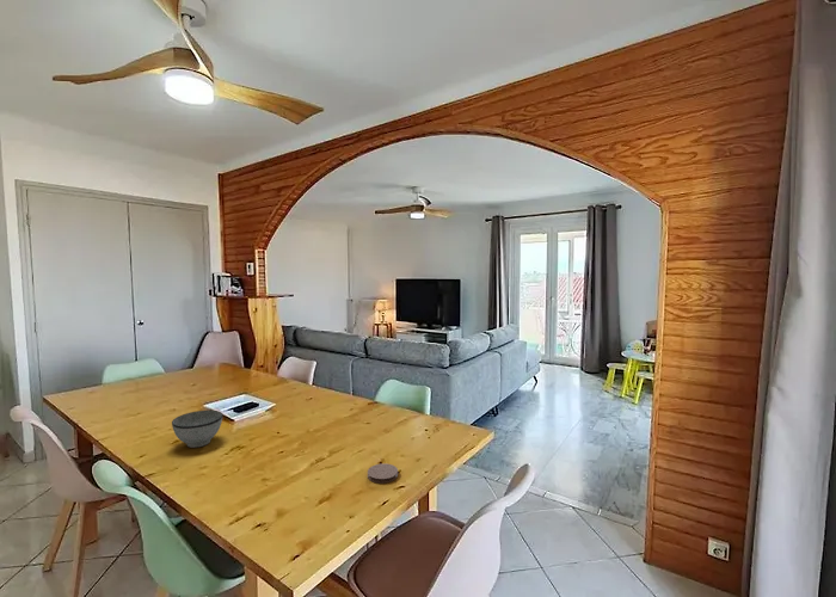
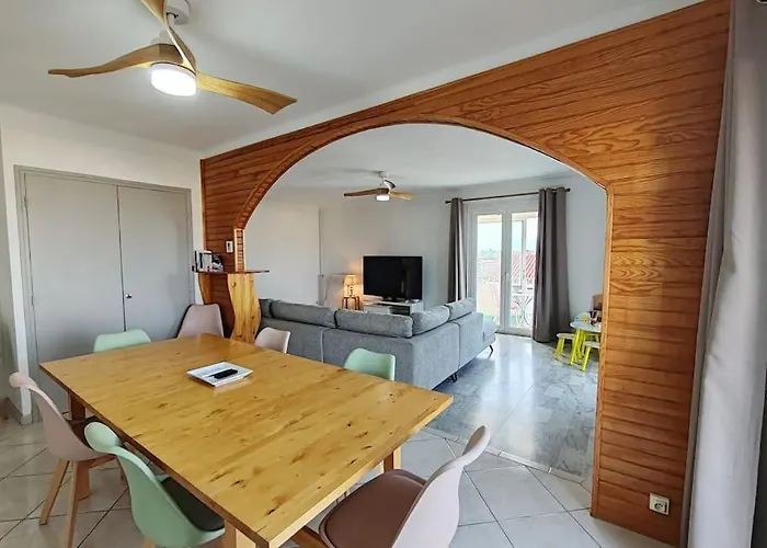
- bowl (198, 430)
- coaster (382, 473)
